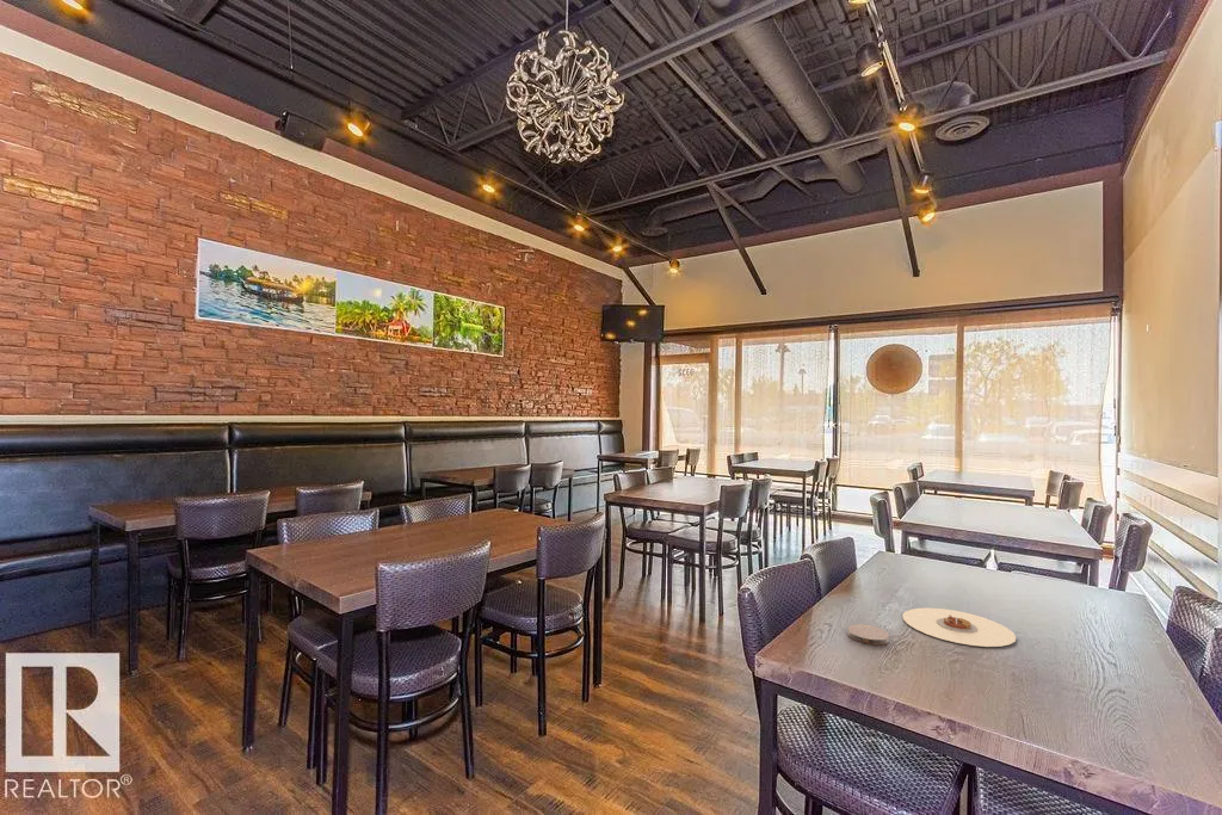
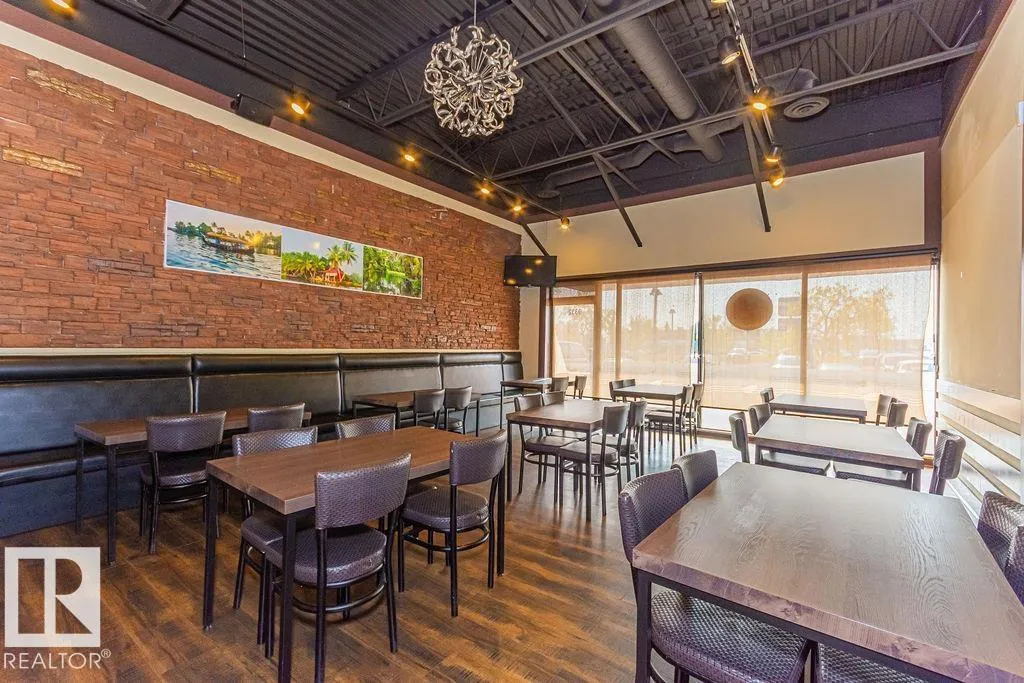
- plate (956, 620)
- coaster (868, 634)
